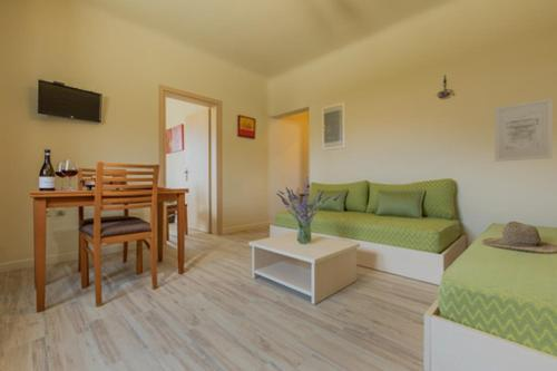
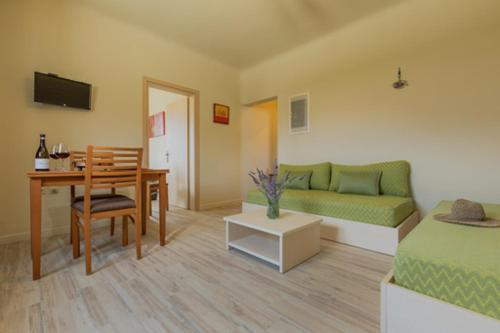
- wall art (521, 131)
